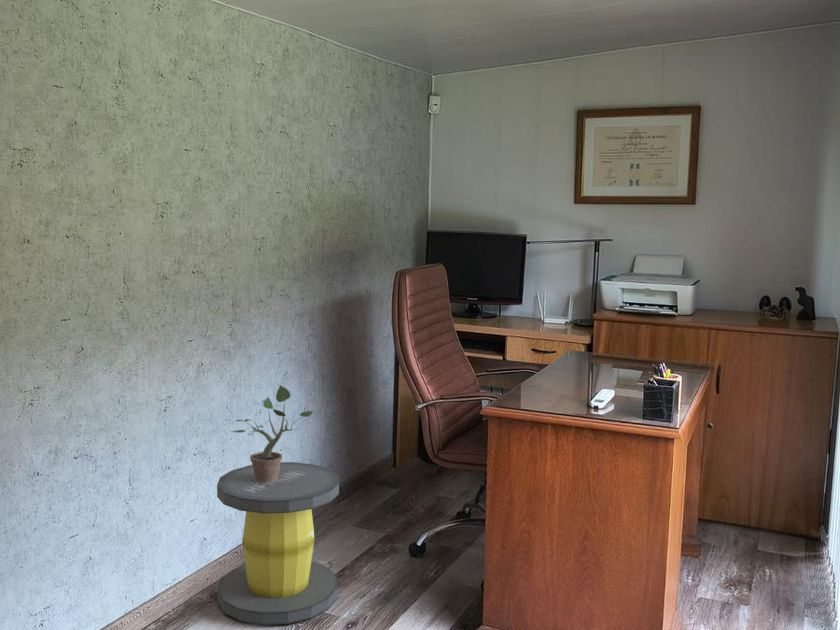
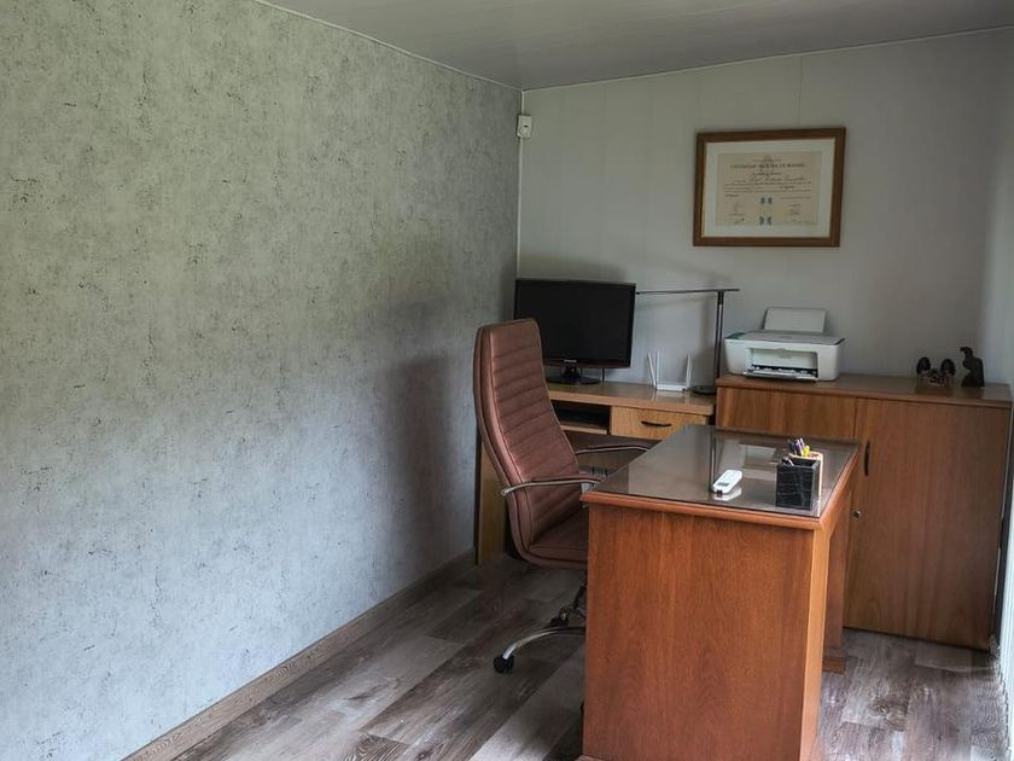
- stool (278, 537)
- potted plant (268, 434)
